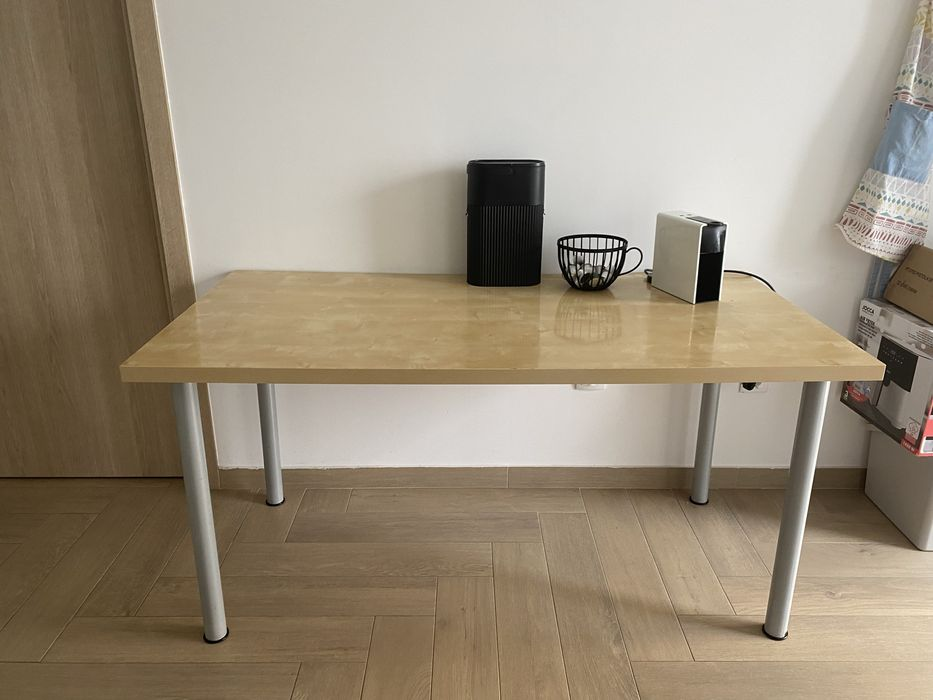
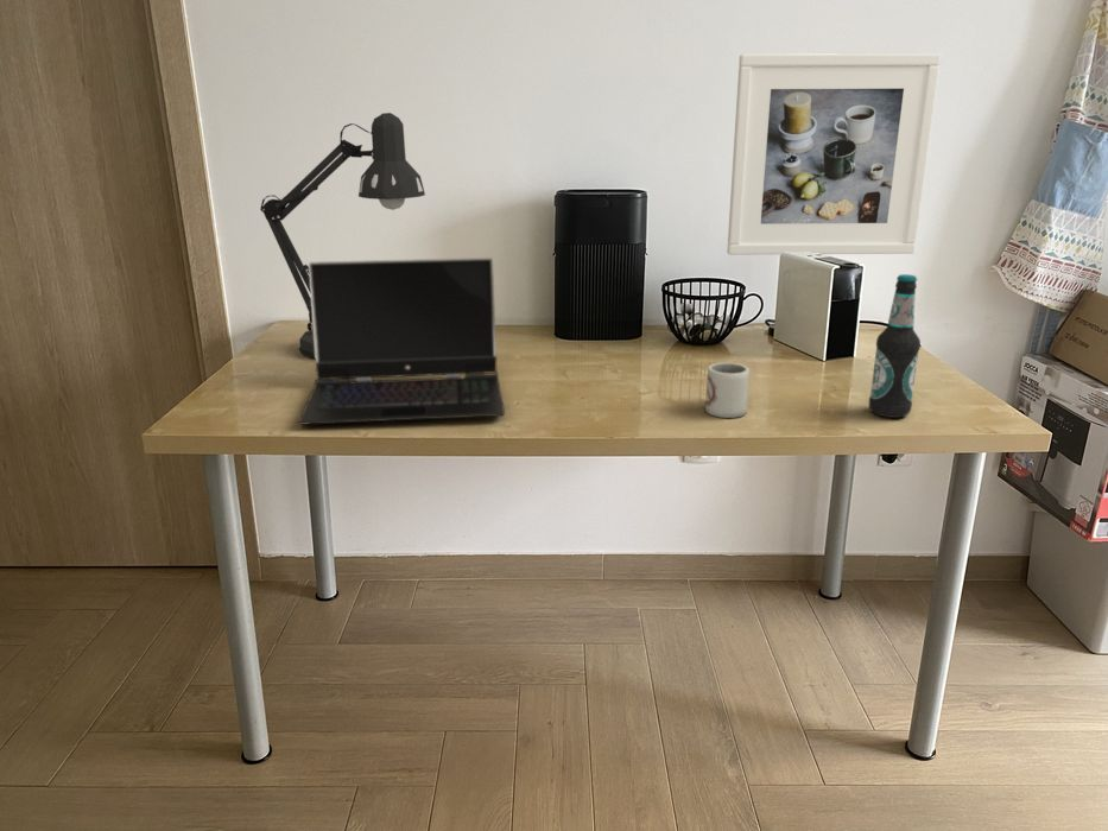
+ laptop computer (401, 338)
+ desk lamp (359, 196)
+ bottle (898, 345)
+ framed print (829, 157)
+ cup (724, 387)
